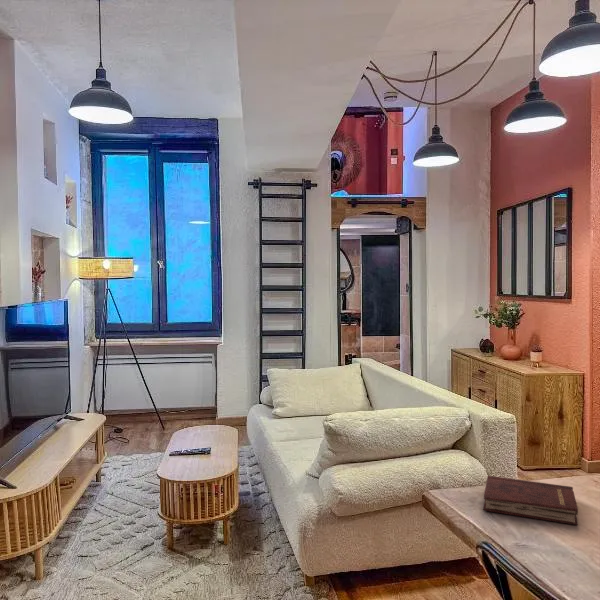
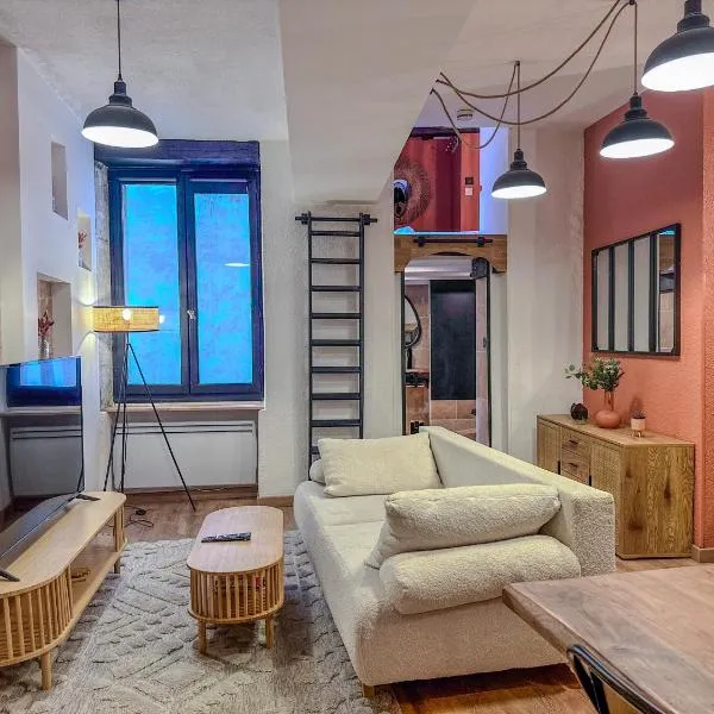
- hardback book (528, 497)
